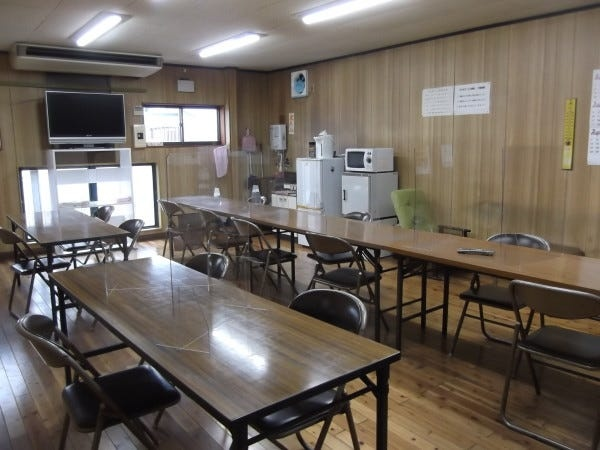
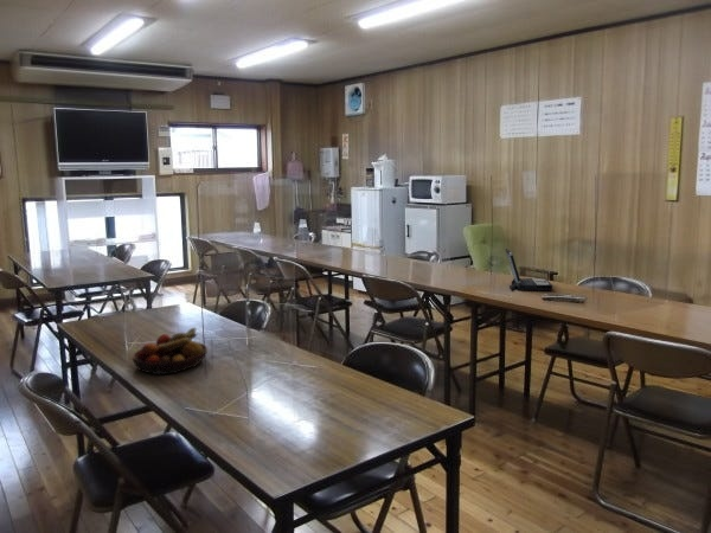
+ fruit bowl (169, 348)
+ laptop (517, 270)
